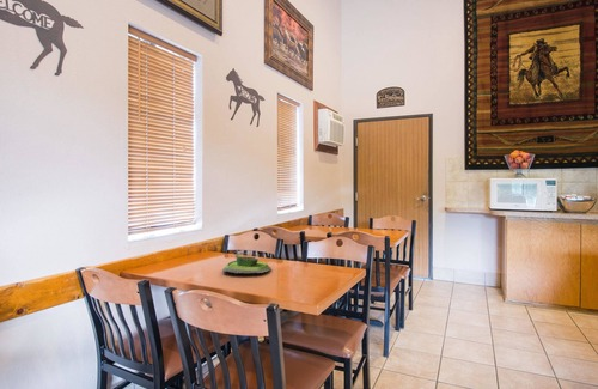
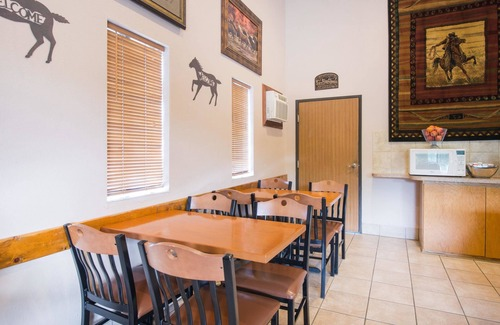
- plant pot (246, 262)
